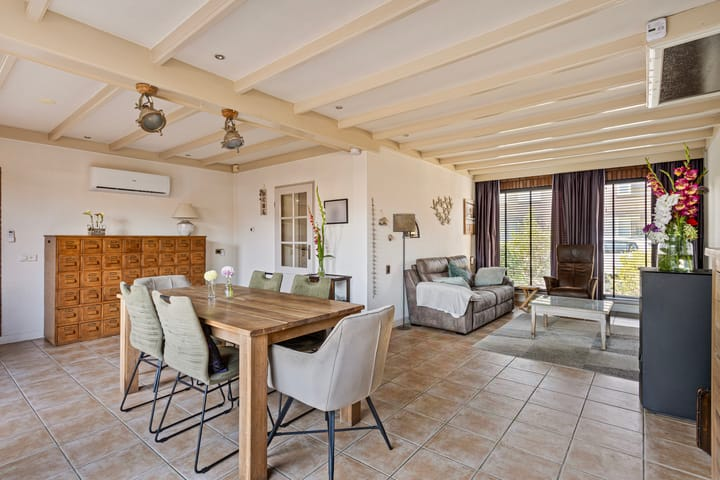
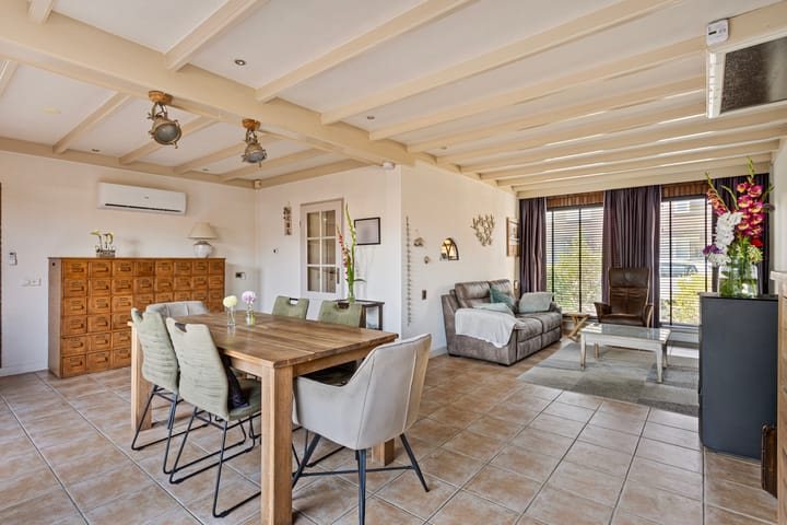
- floor lamp (403, 271)
